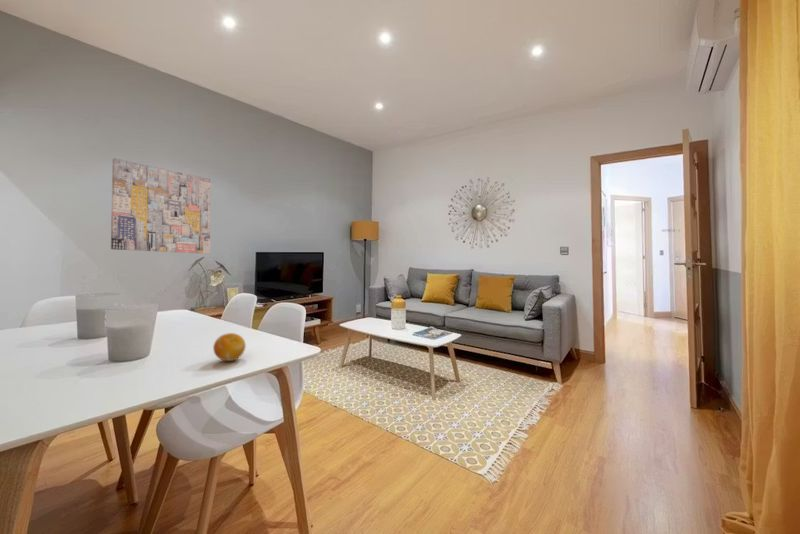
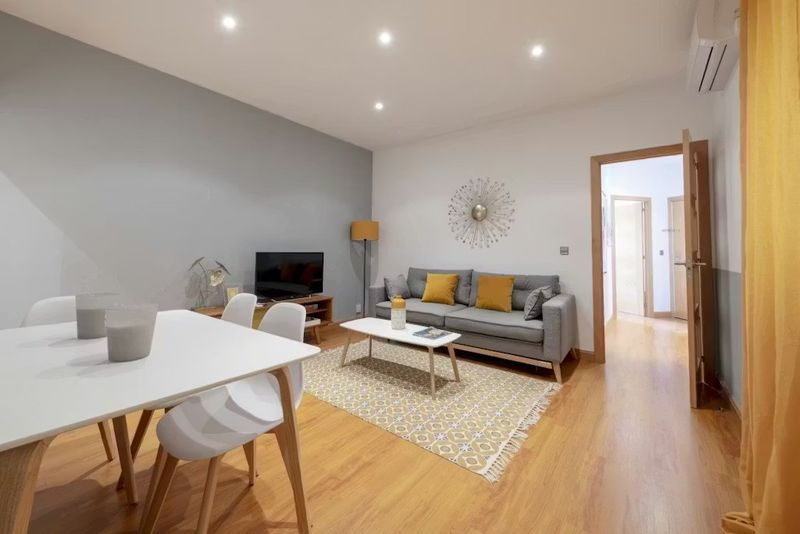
- wall art (165, 210)
- fruit (229, 346)
